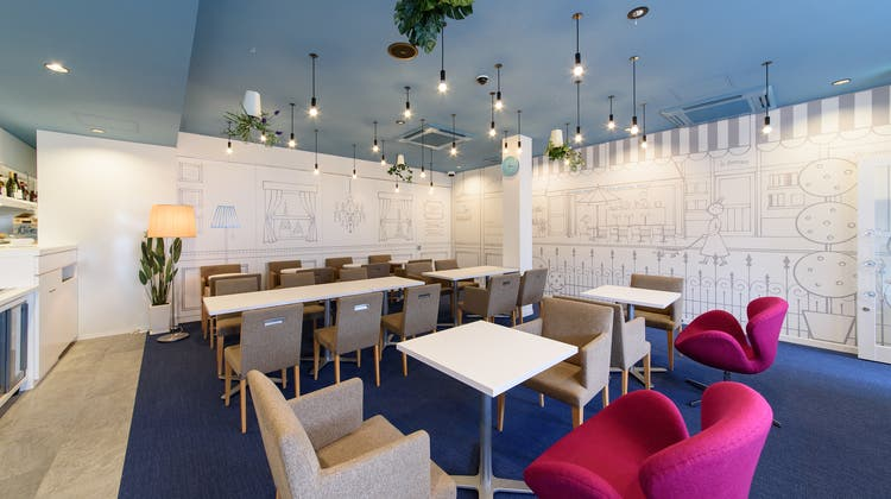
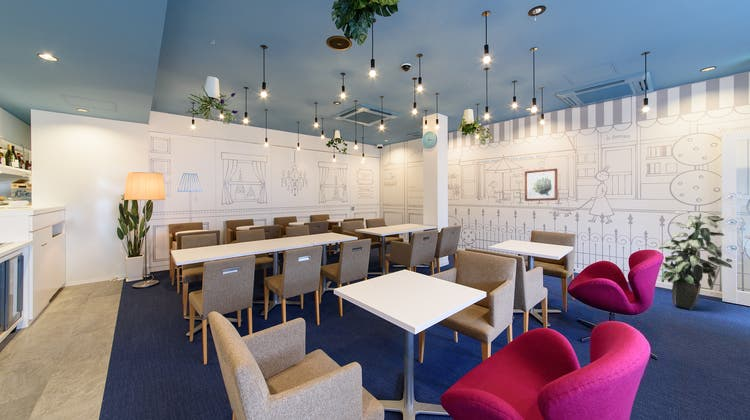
+ indoor plant (688, 259)
+ wall art (540, 185)
